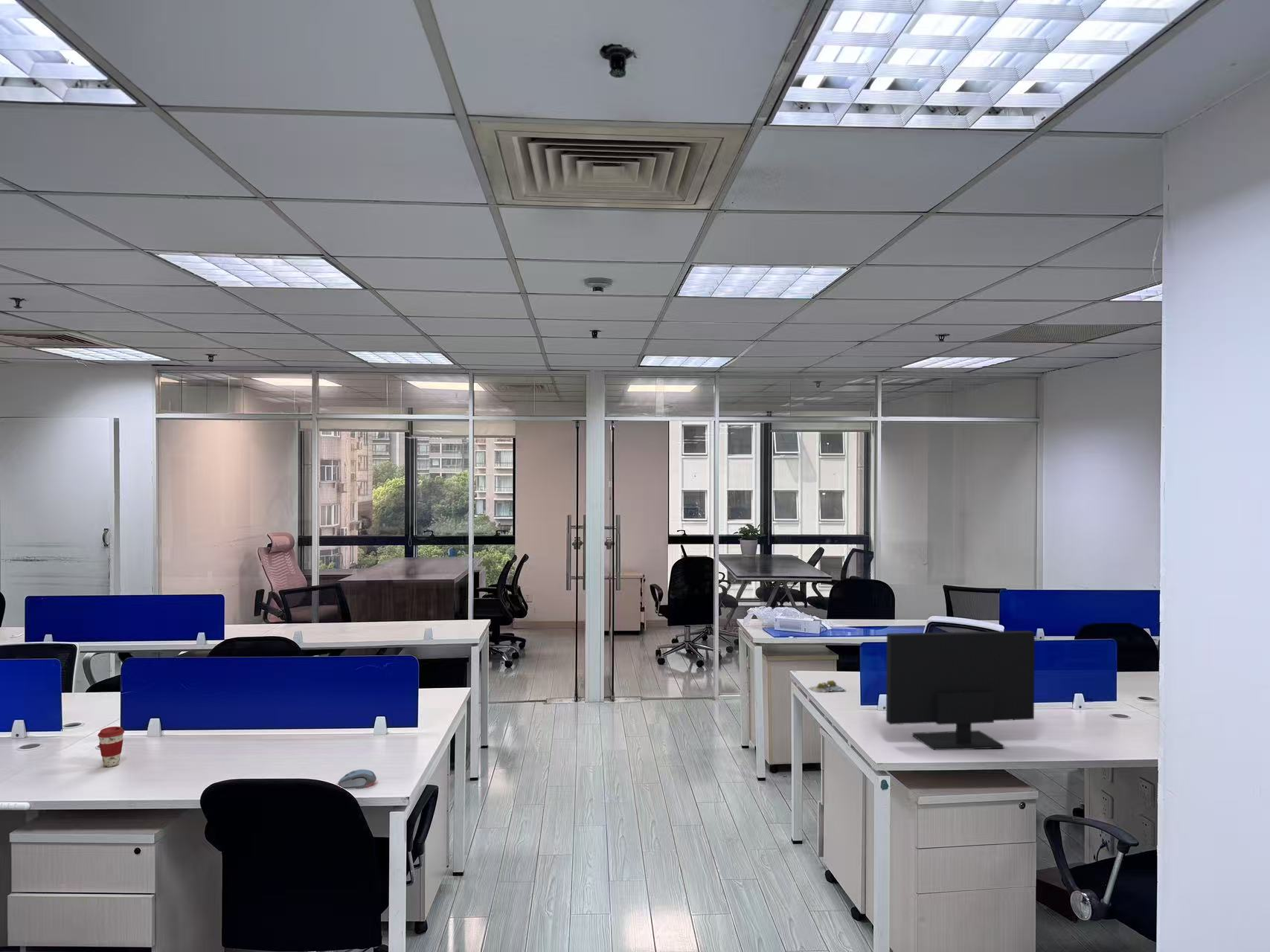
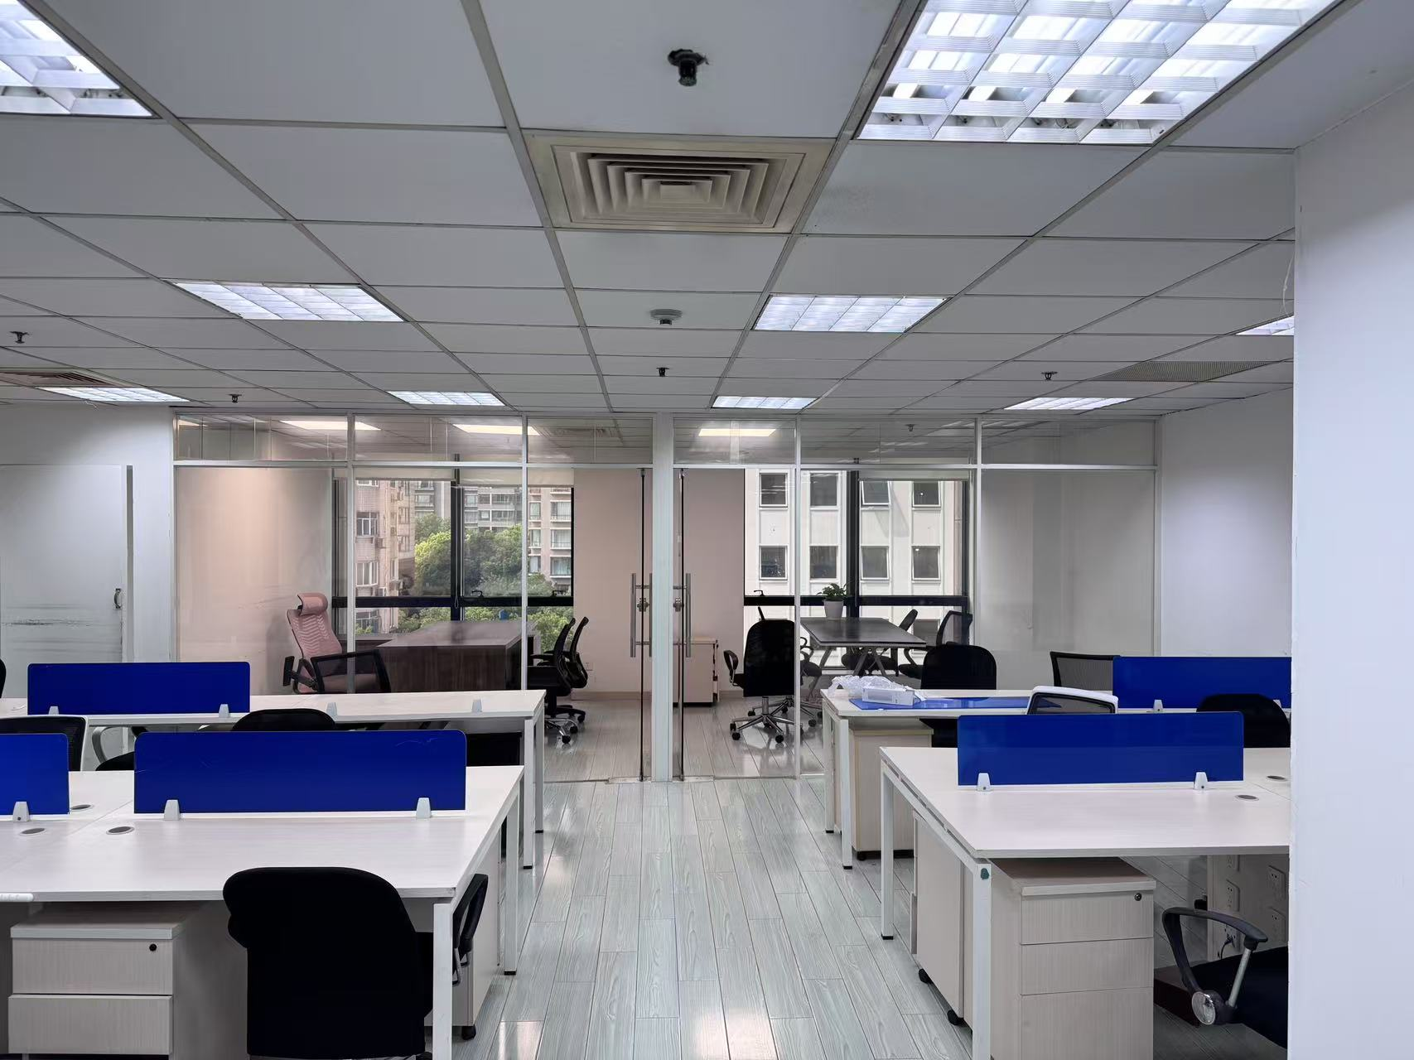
- computer mouse (357, 777)
- succulent plant (826, 685)
- monitor (958, 686)
- coffee cup (111, 747)
